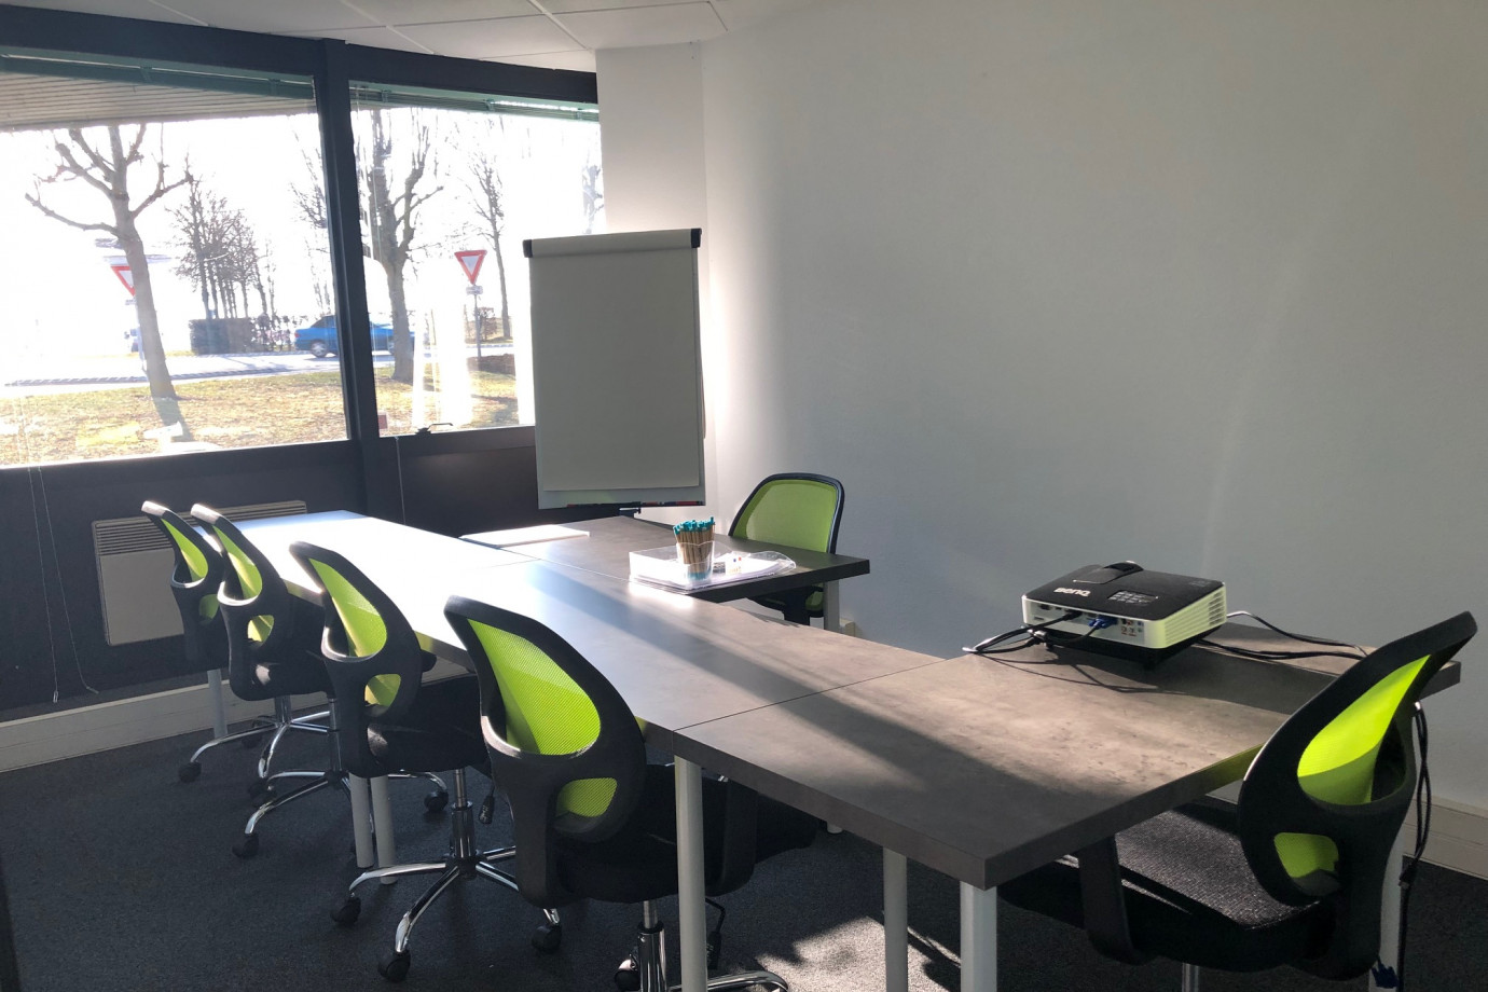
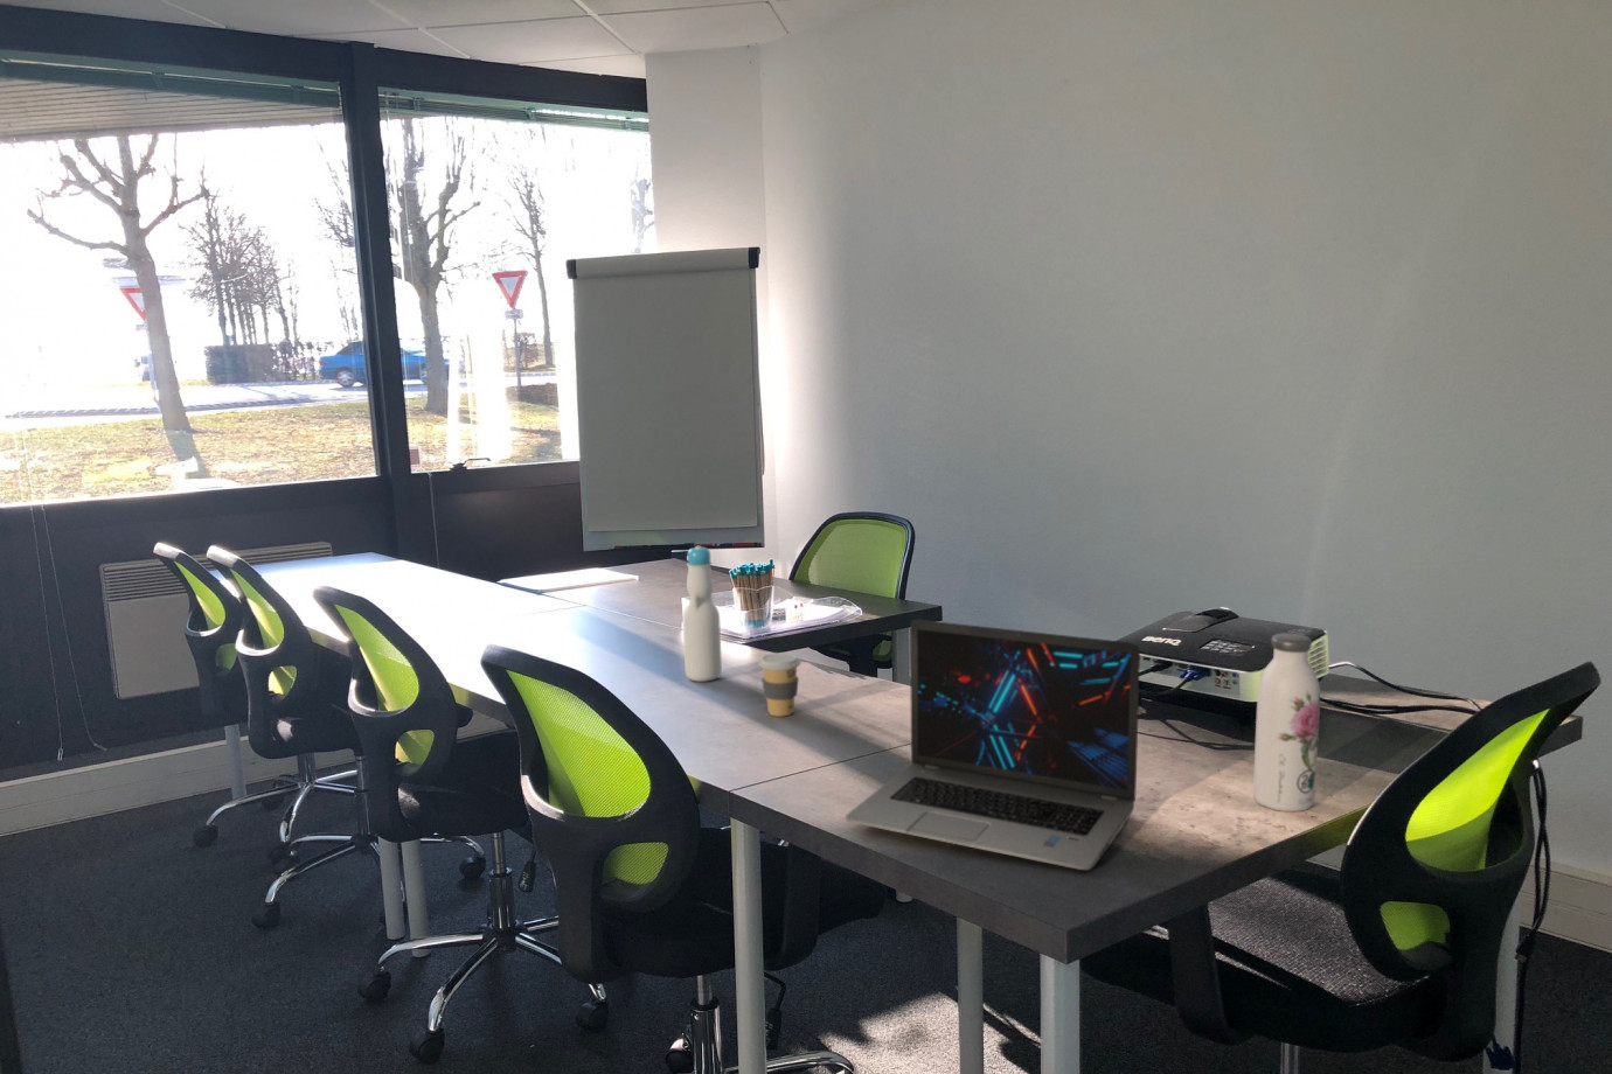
+ laptop (991, 737)
+ water bottle (1287, 719)
+ coffee cup (780, 684)
+ bottle (700, 611)
